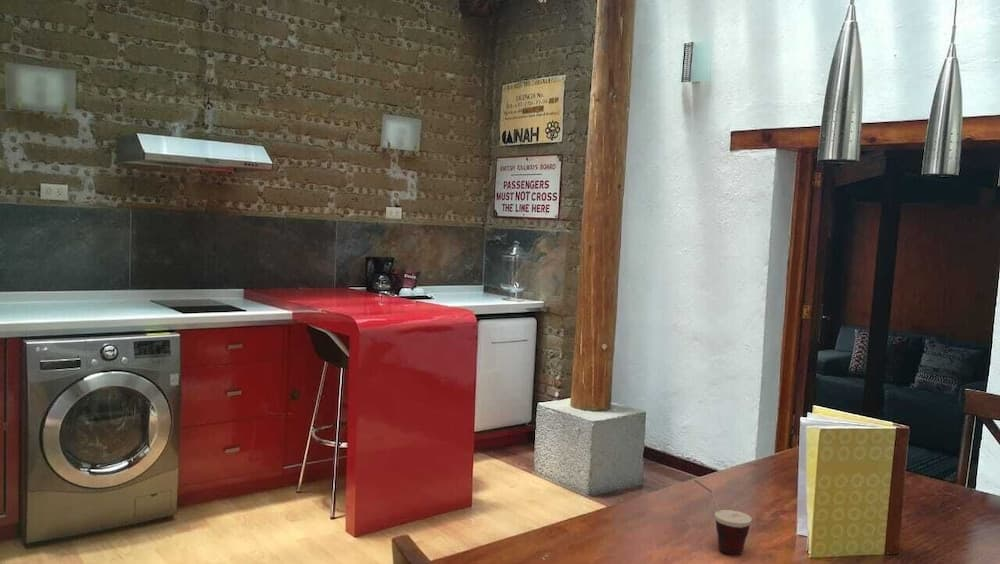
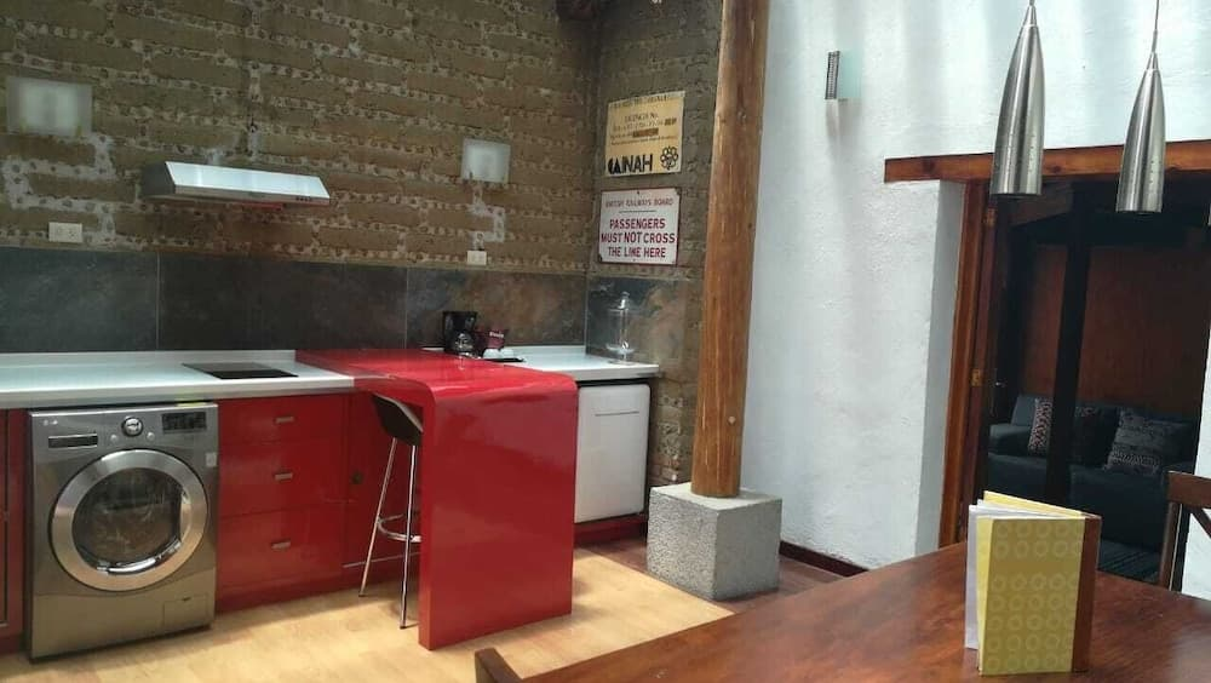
- cup (719, 516)
